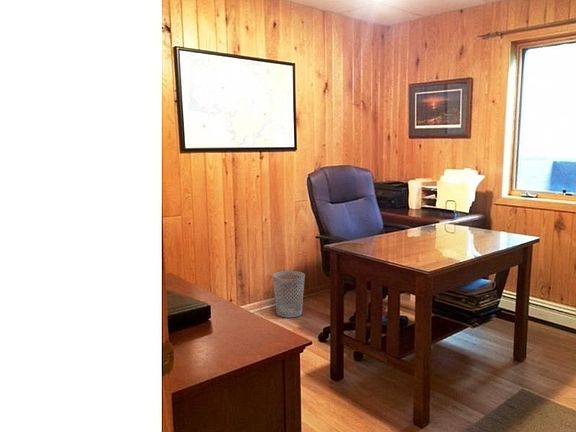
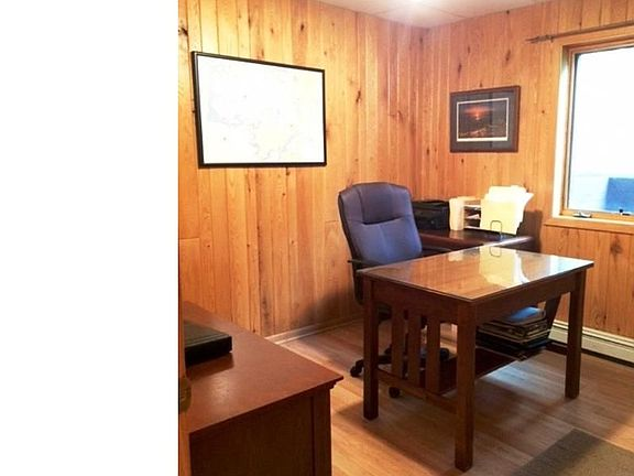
- wastebasket (289, 294)
